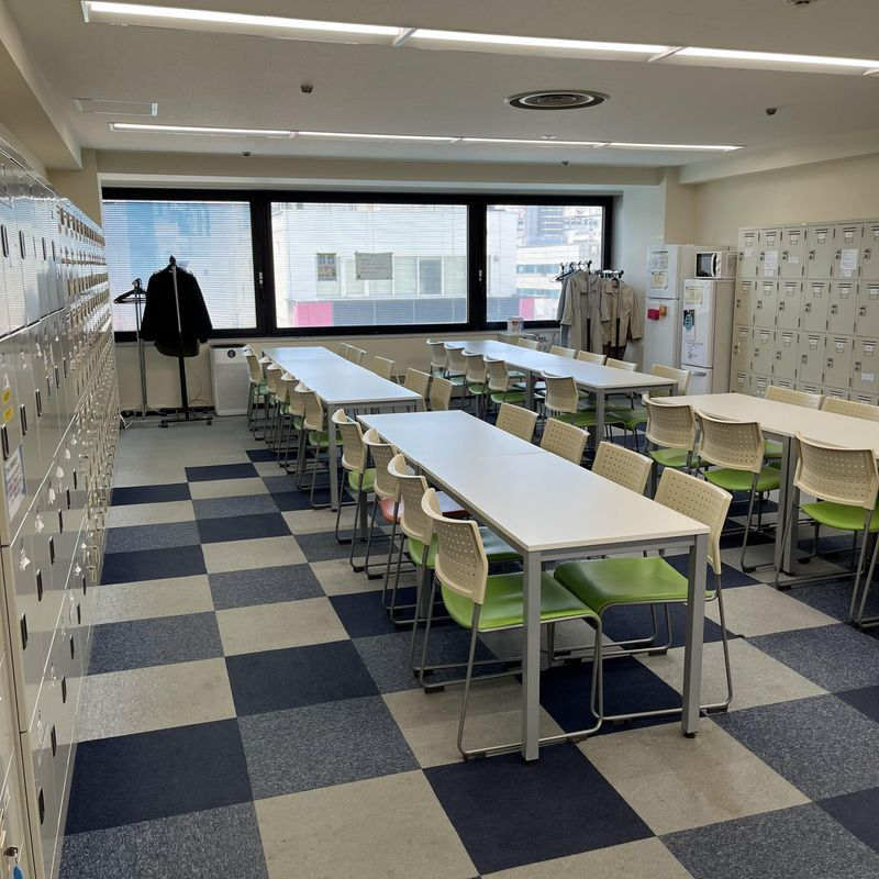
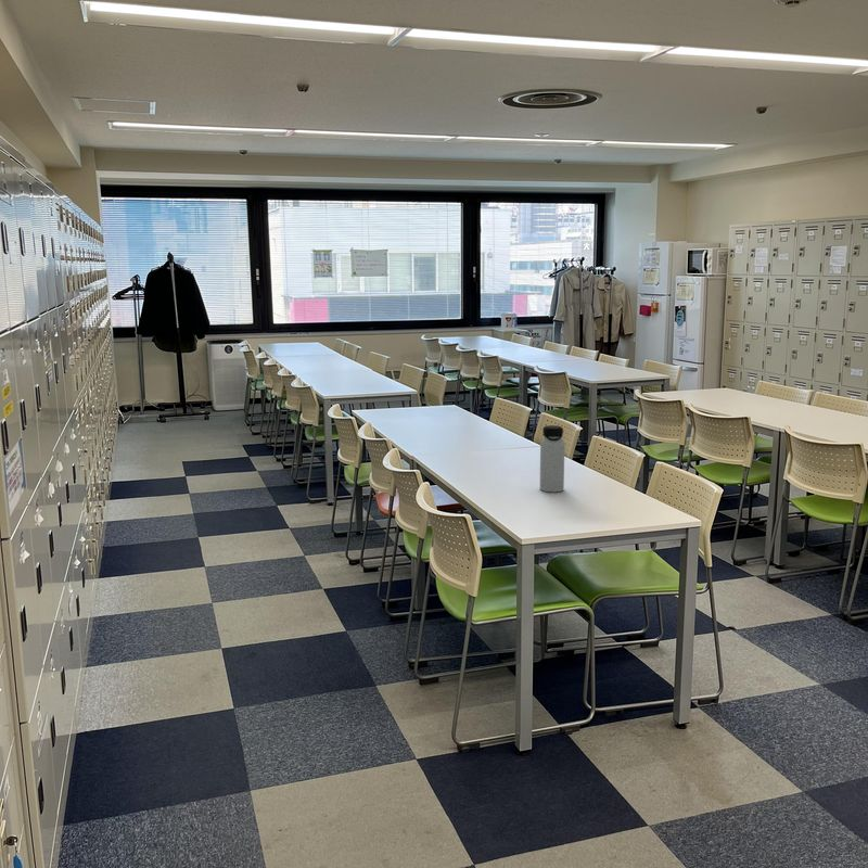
+ water bottle (552, 458)
